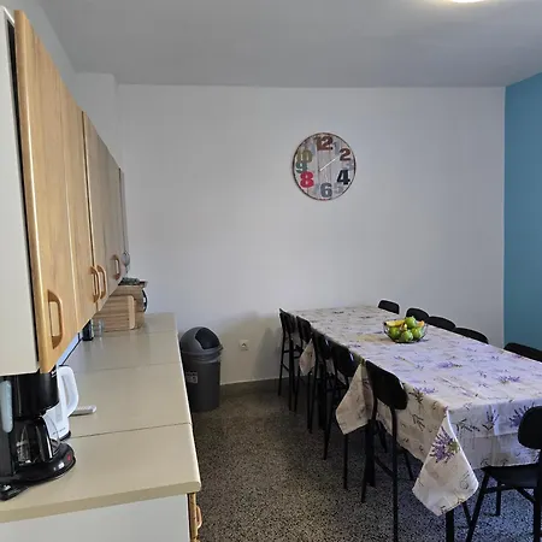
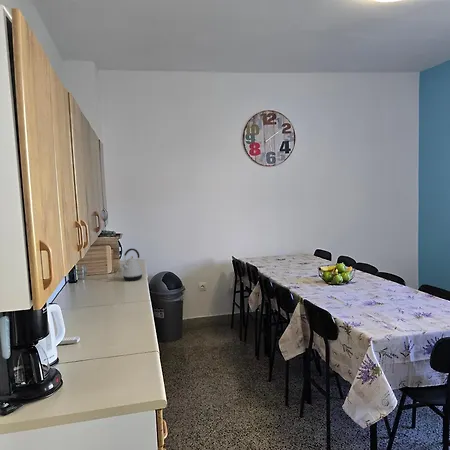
+ kettle (131, 264)
